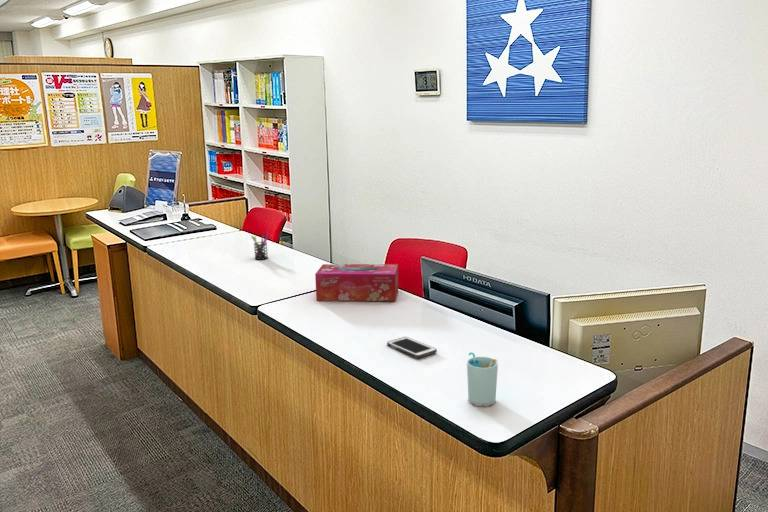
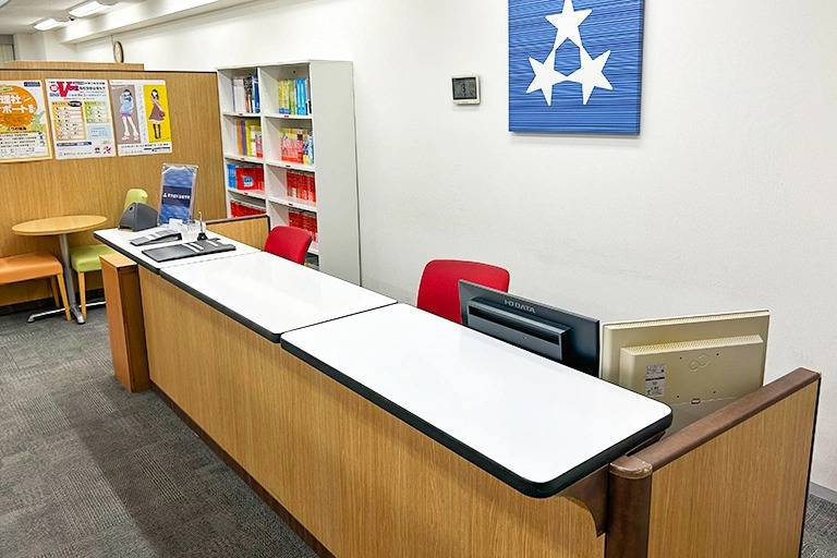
- cup (482, 377)
- pen holder (259, 244)
- cell phone (411, 347)
- tissue box (358, 281)
